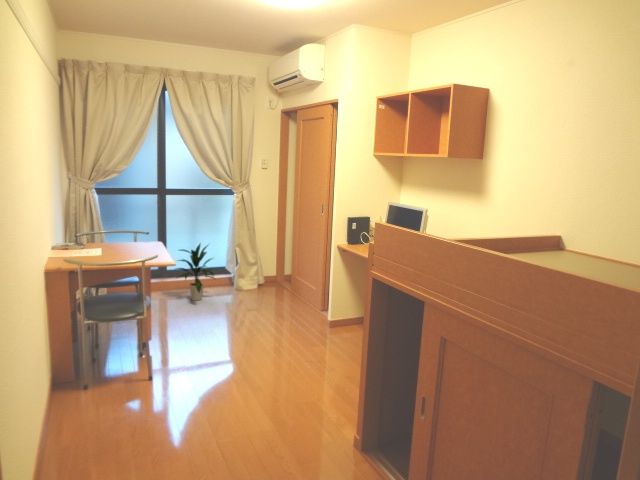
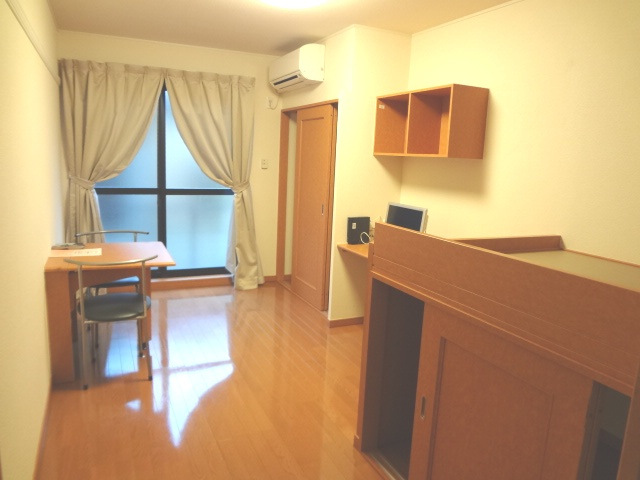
- indoor plant (195, 271)
